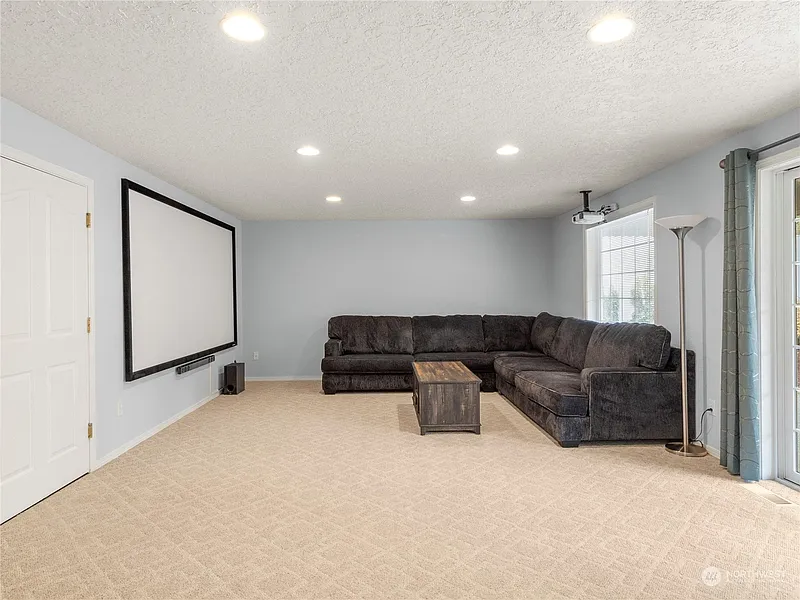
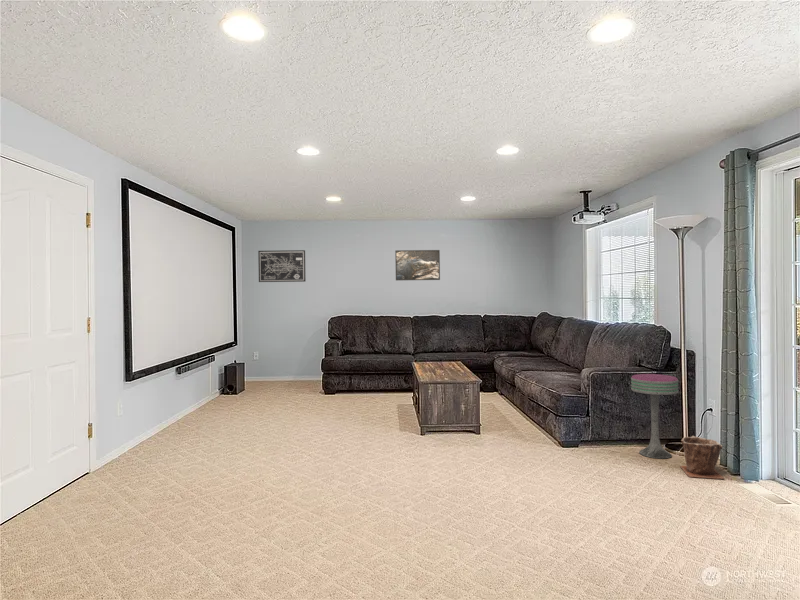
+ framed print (417, 265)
+ wall art (282, 266)
+ bar stool (654, 414)
+ plant pot (701, 456)
